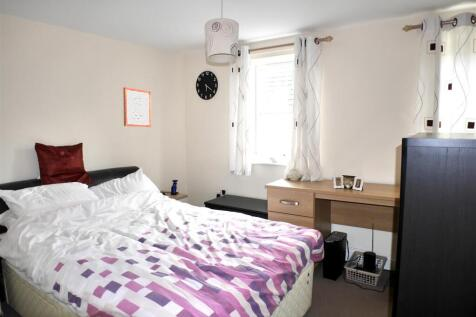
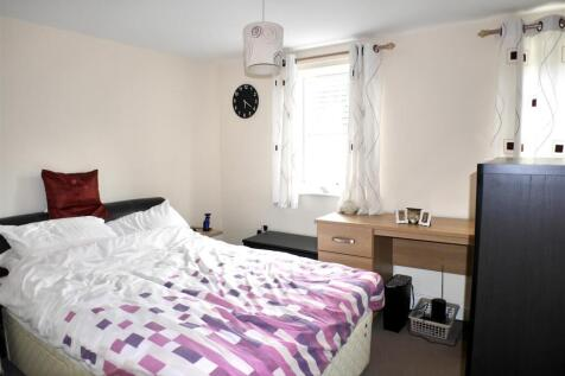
- wall art (137, 108)
